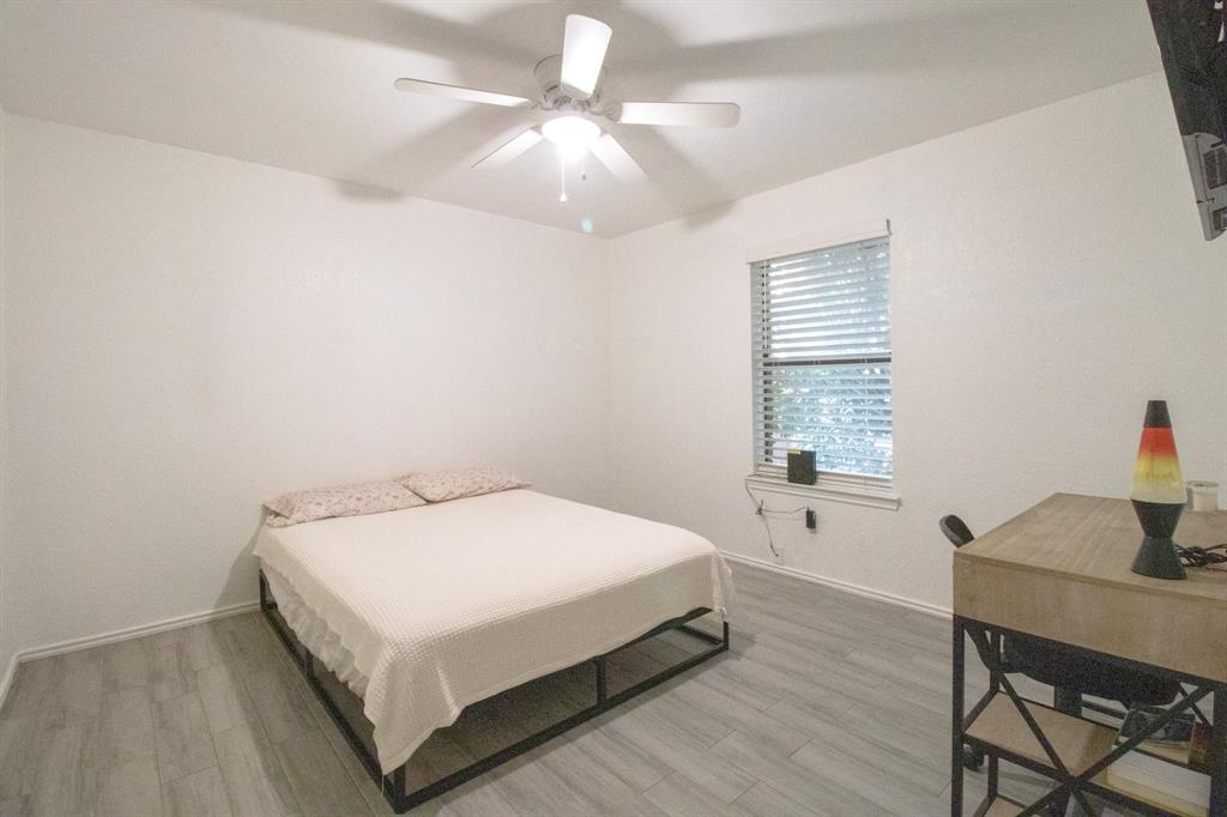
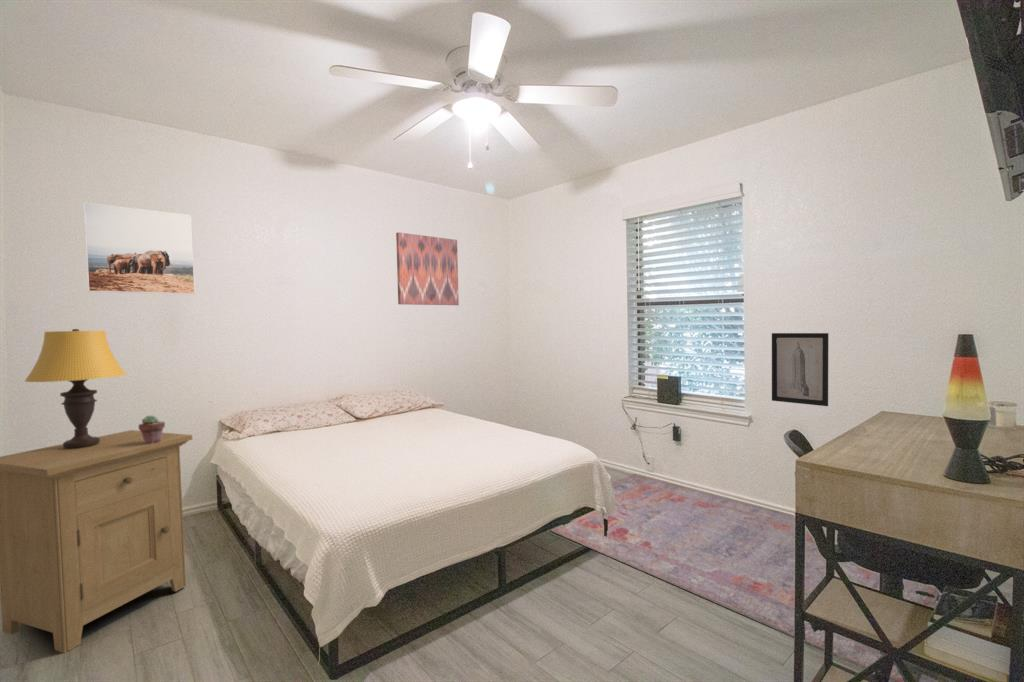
+ nightstand (100, 528)
+ potted succulent (152, 428)
+ wall art (428, 270)
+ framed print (142, 251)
+ wall art (798, 368)
+ table lamp (78, 387)
+ rug (715, 535)
